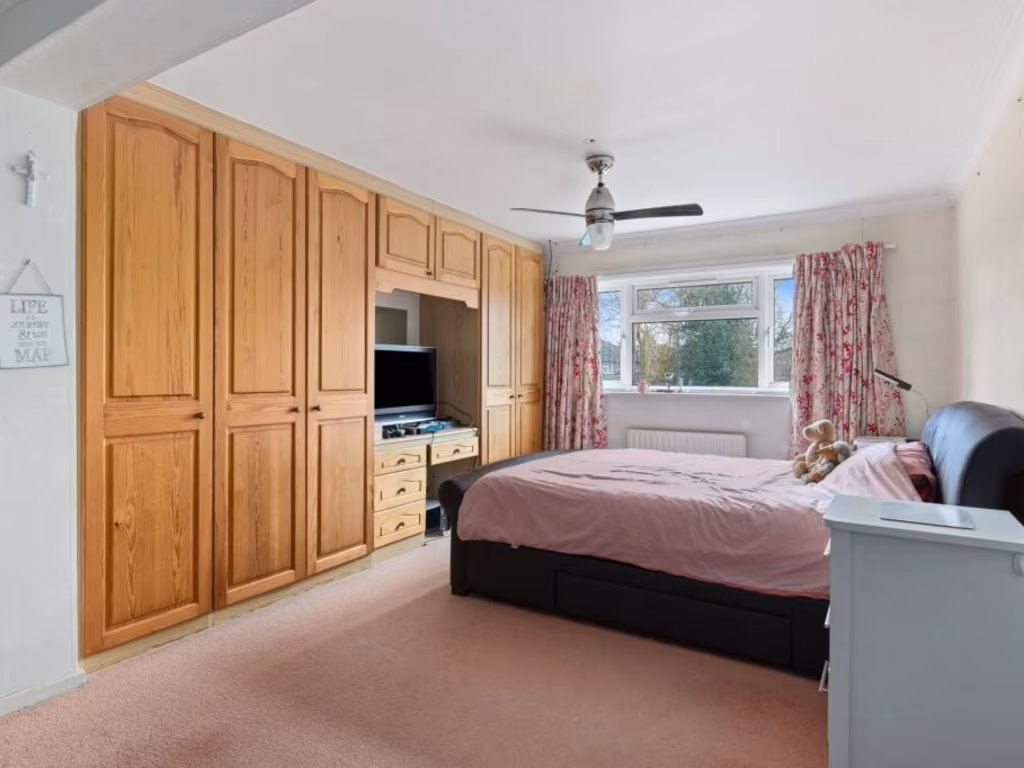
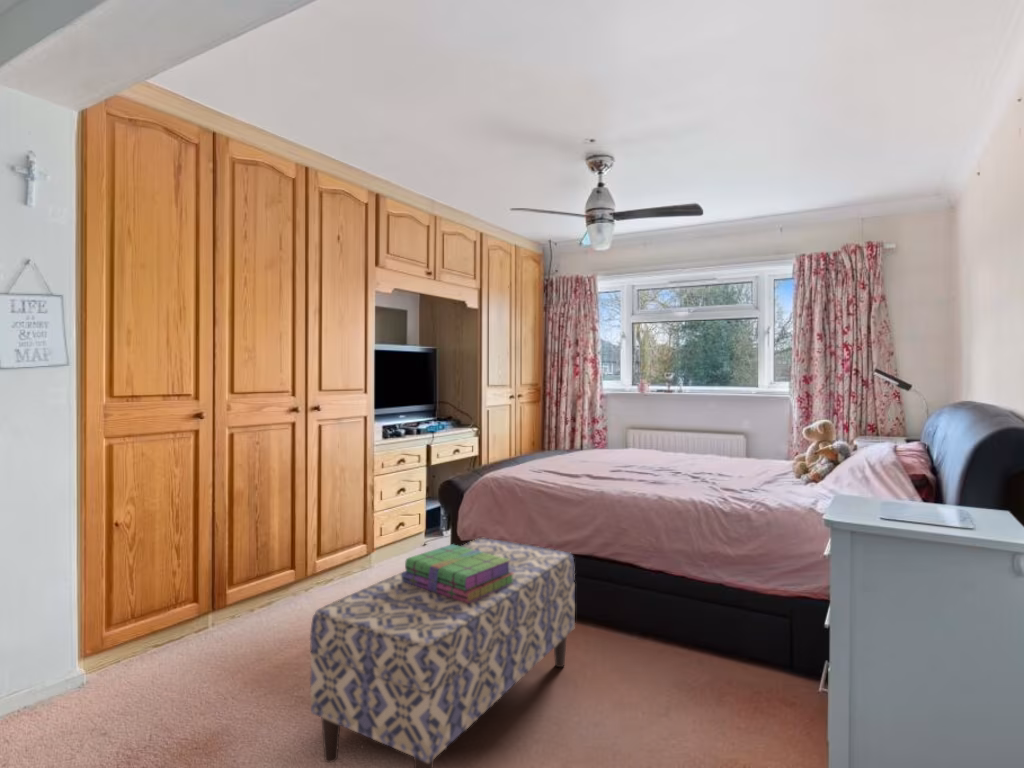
+ bench (461, 641)
+ stack of books (458, 570)
